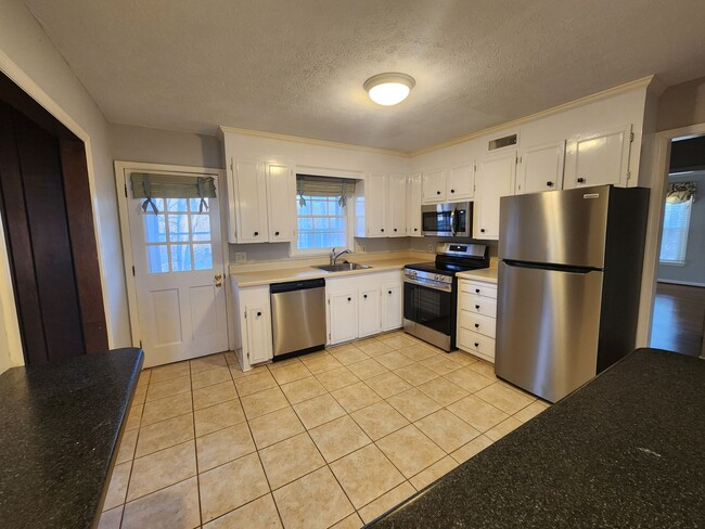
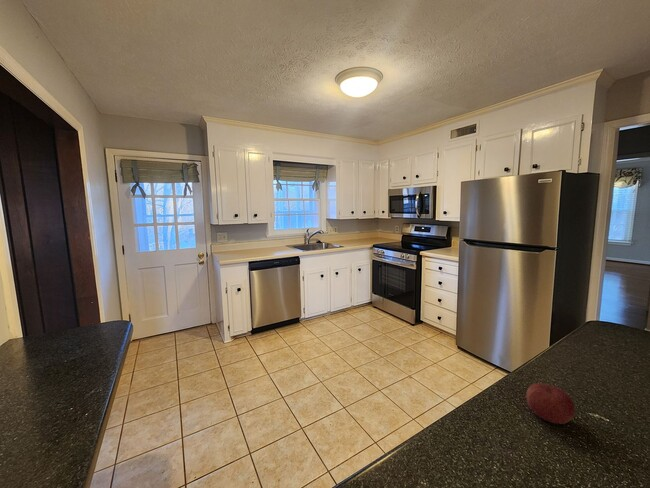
+ fruit (549, 401)
